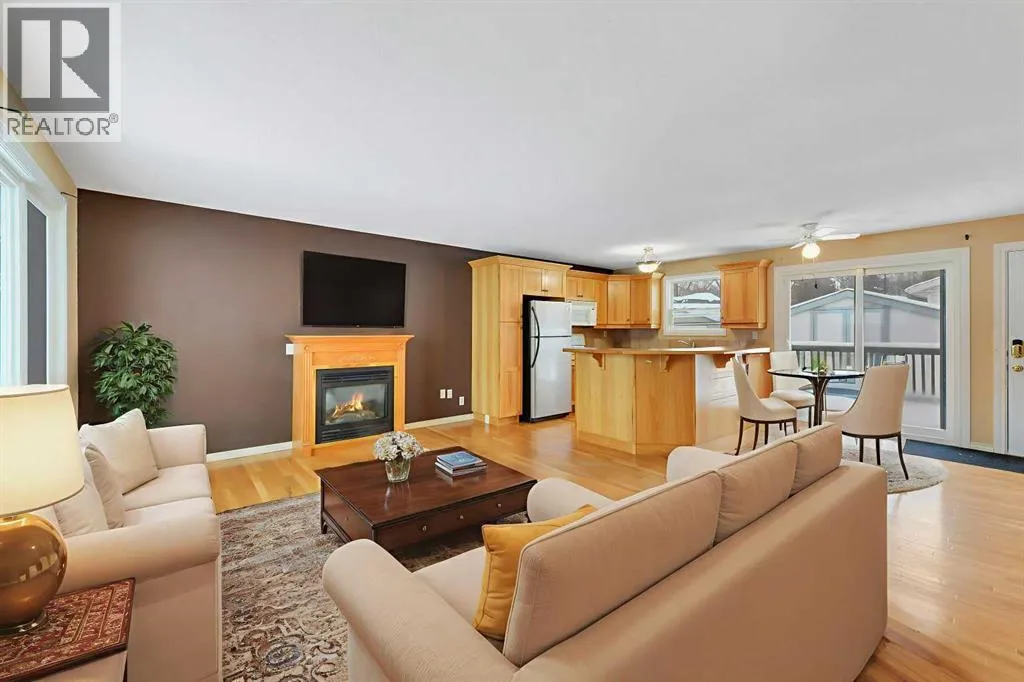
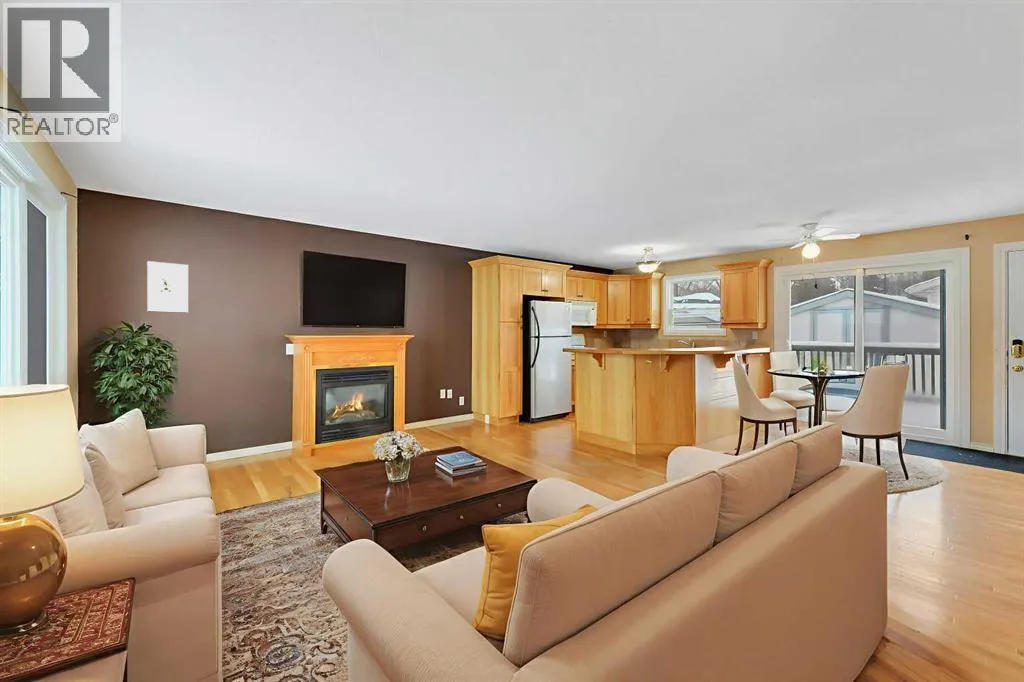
+ wall sculpture (168, 287)
